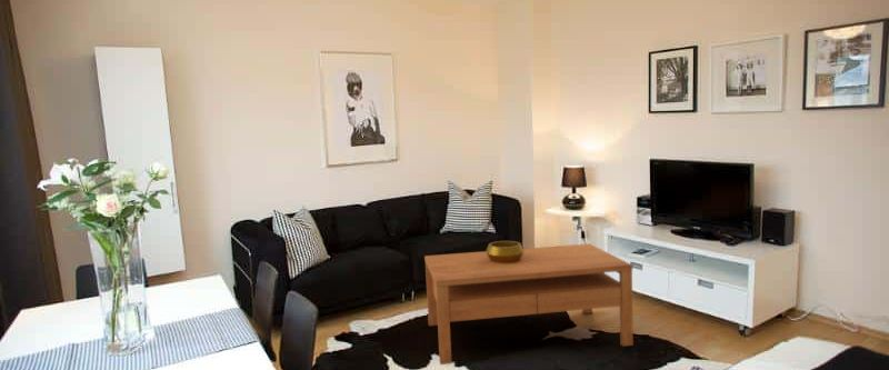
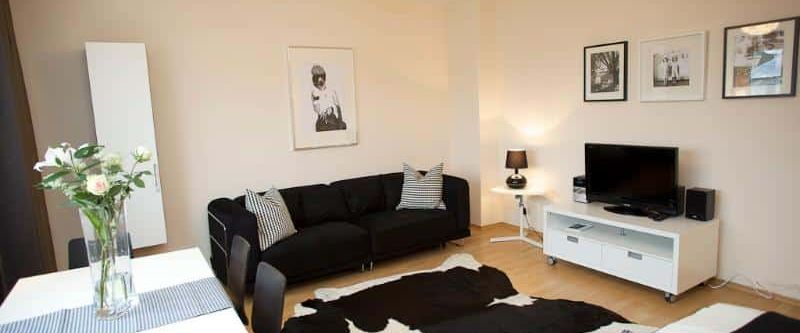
- decorative bowl (505, 251)
- coffee table (522, 298)
